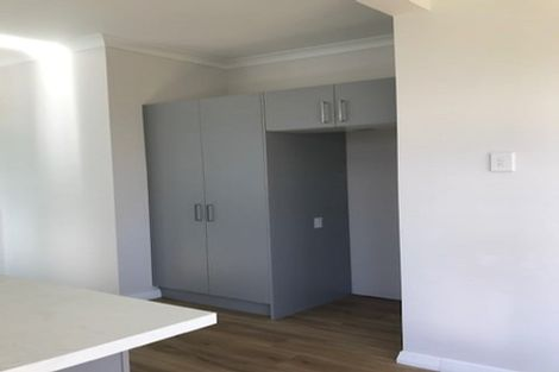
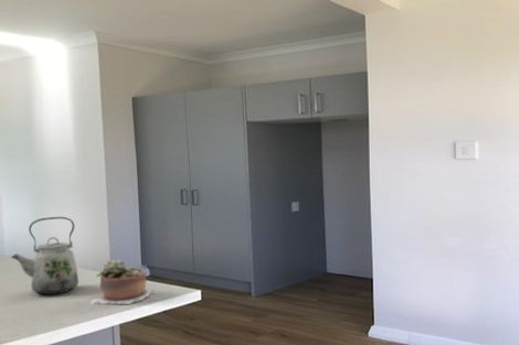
+ succulent plant (123, 277)
+ kettle (44, 255)
